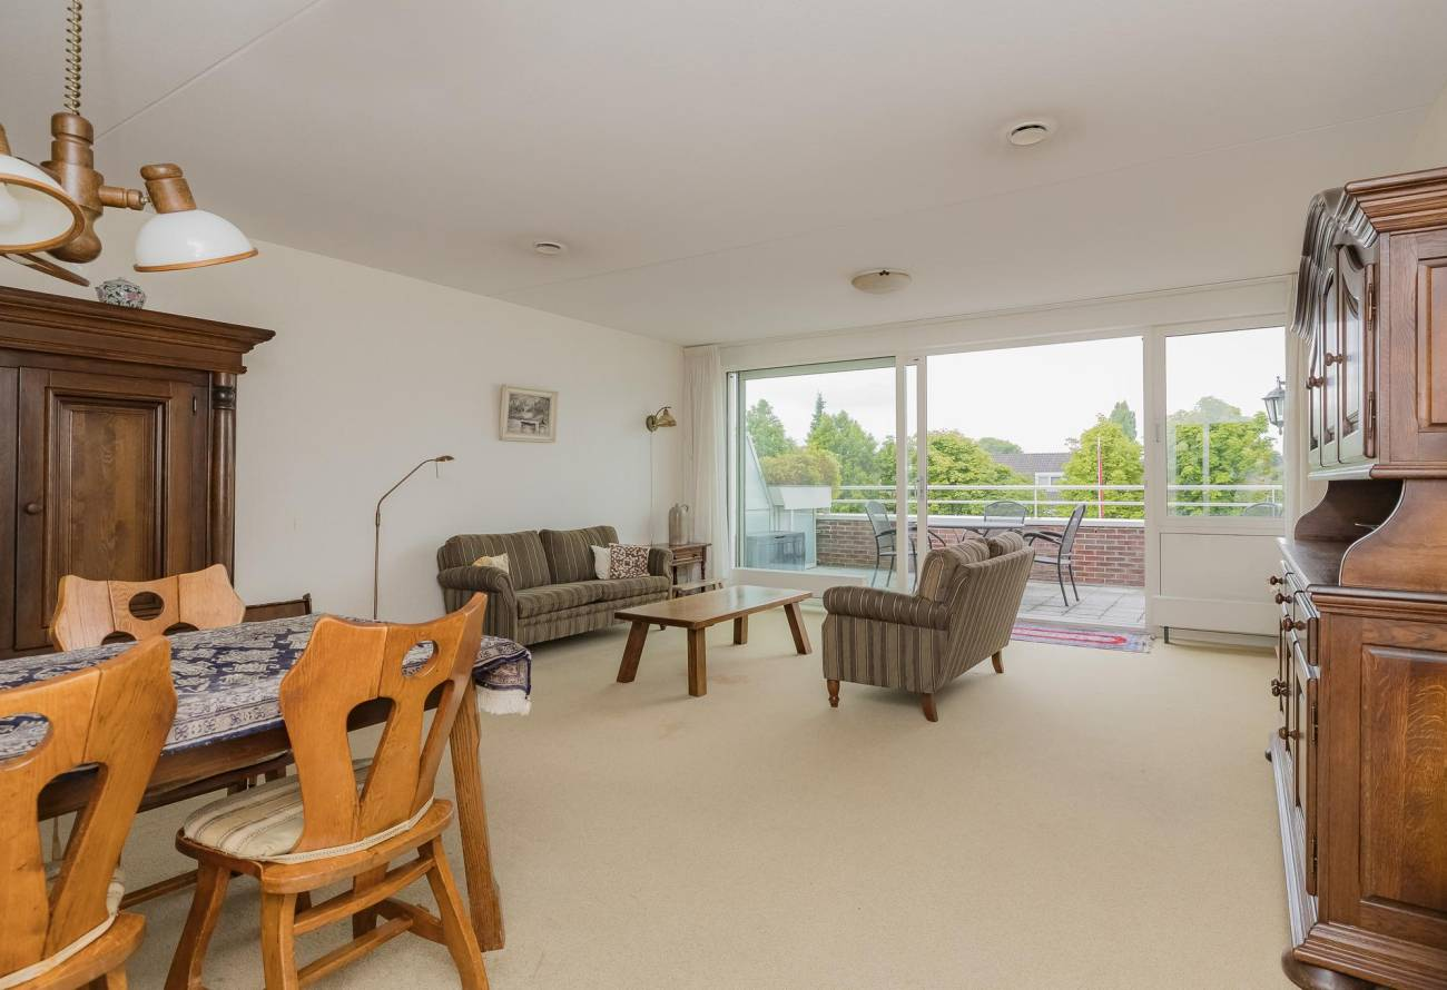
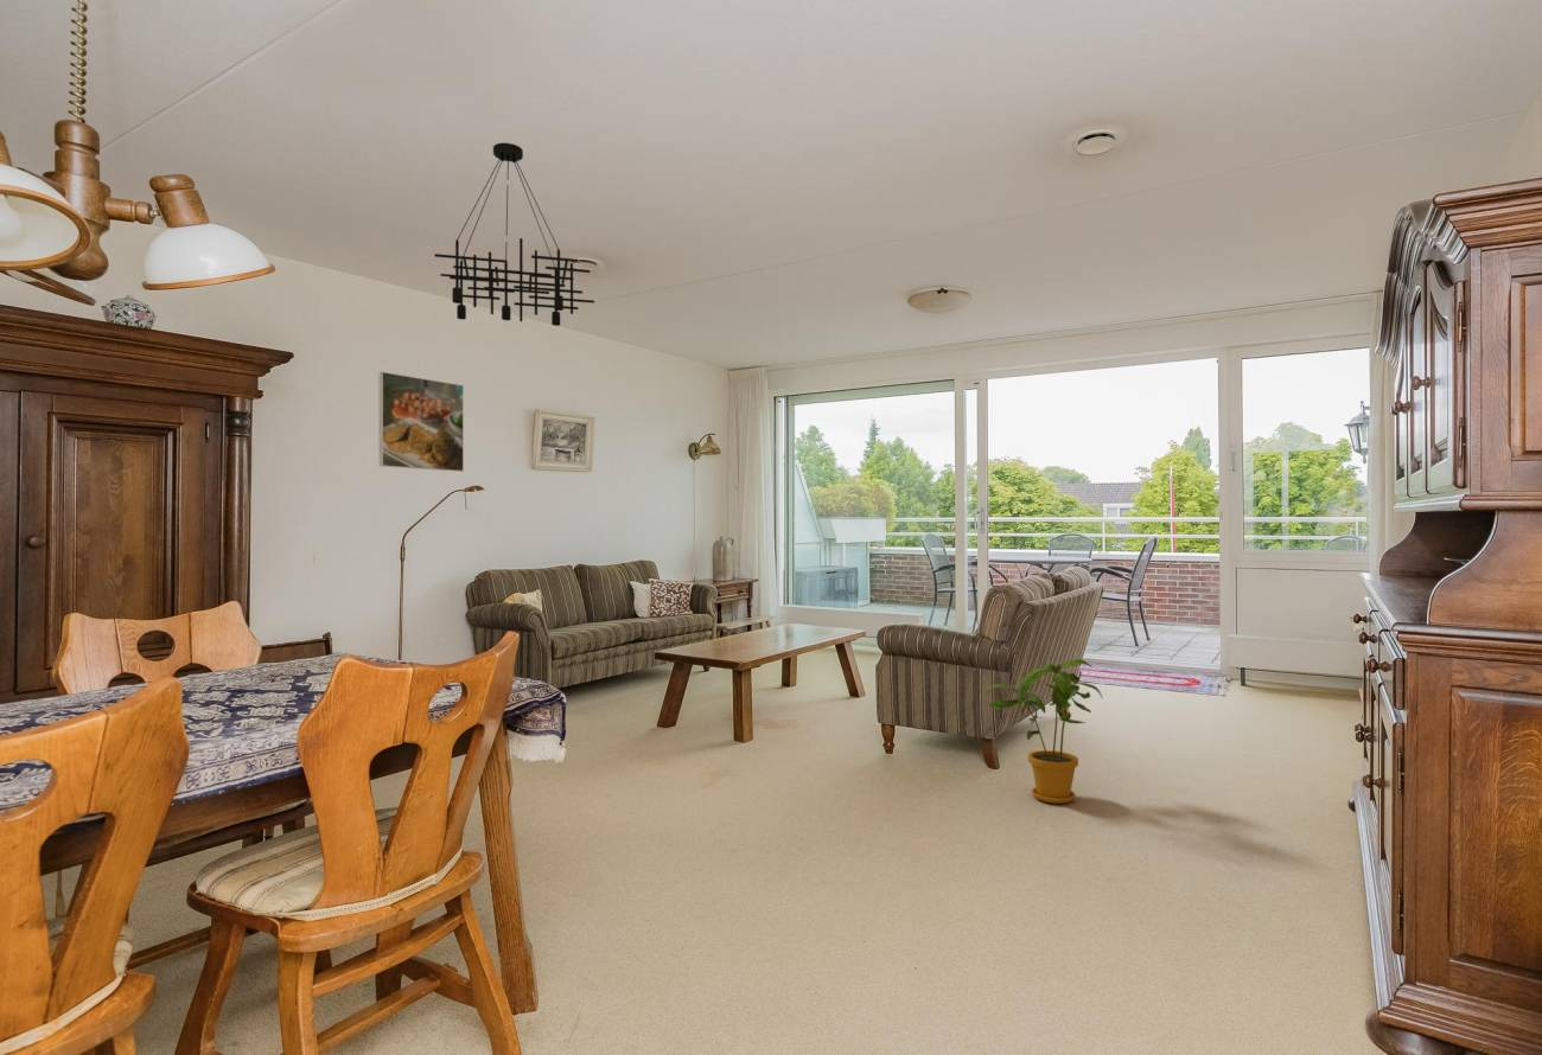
+ house plant (1037, 724)
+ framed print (422, 423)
+ chandelier (520, 238)
